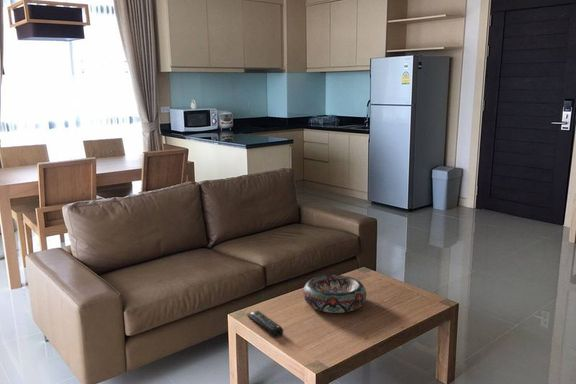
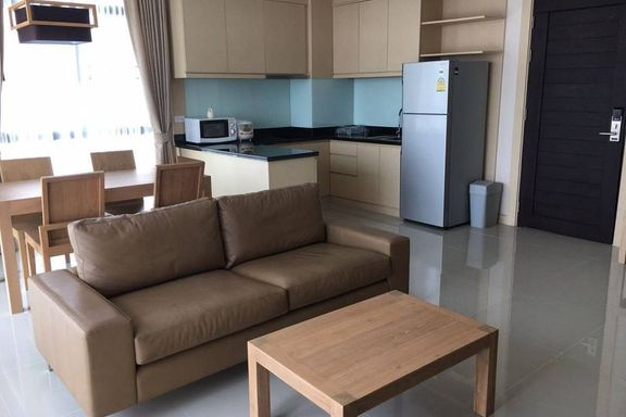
- decorative bowl (334, 293)
- remote control (264, 322)
